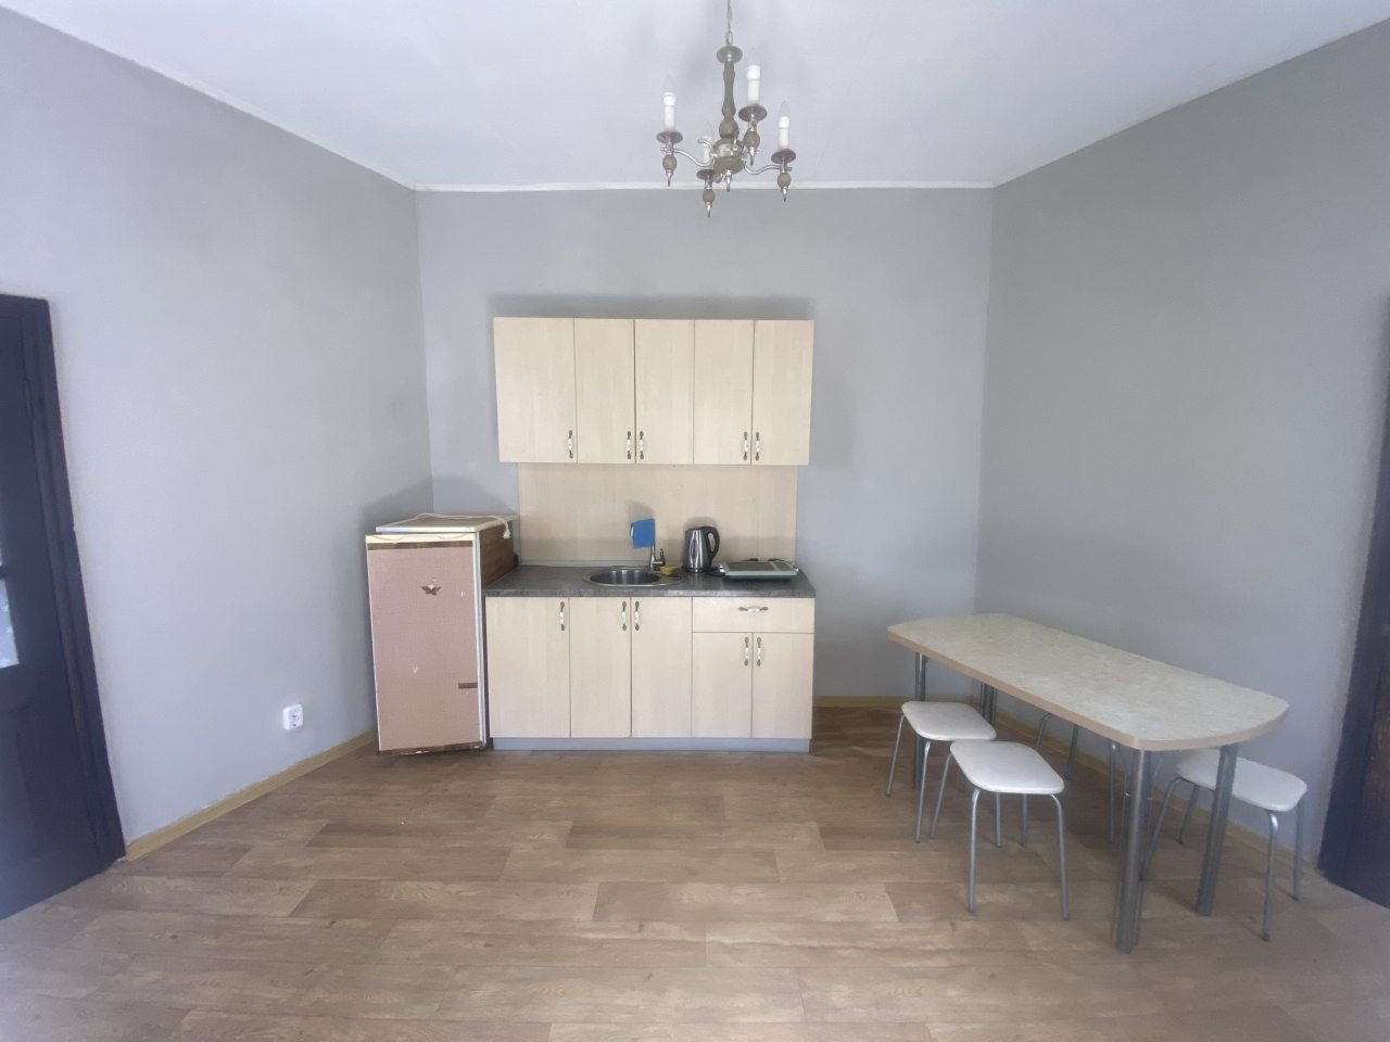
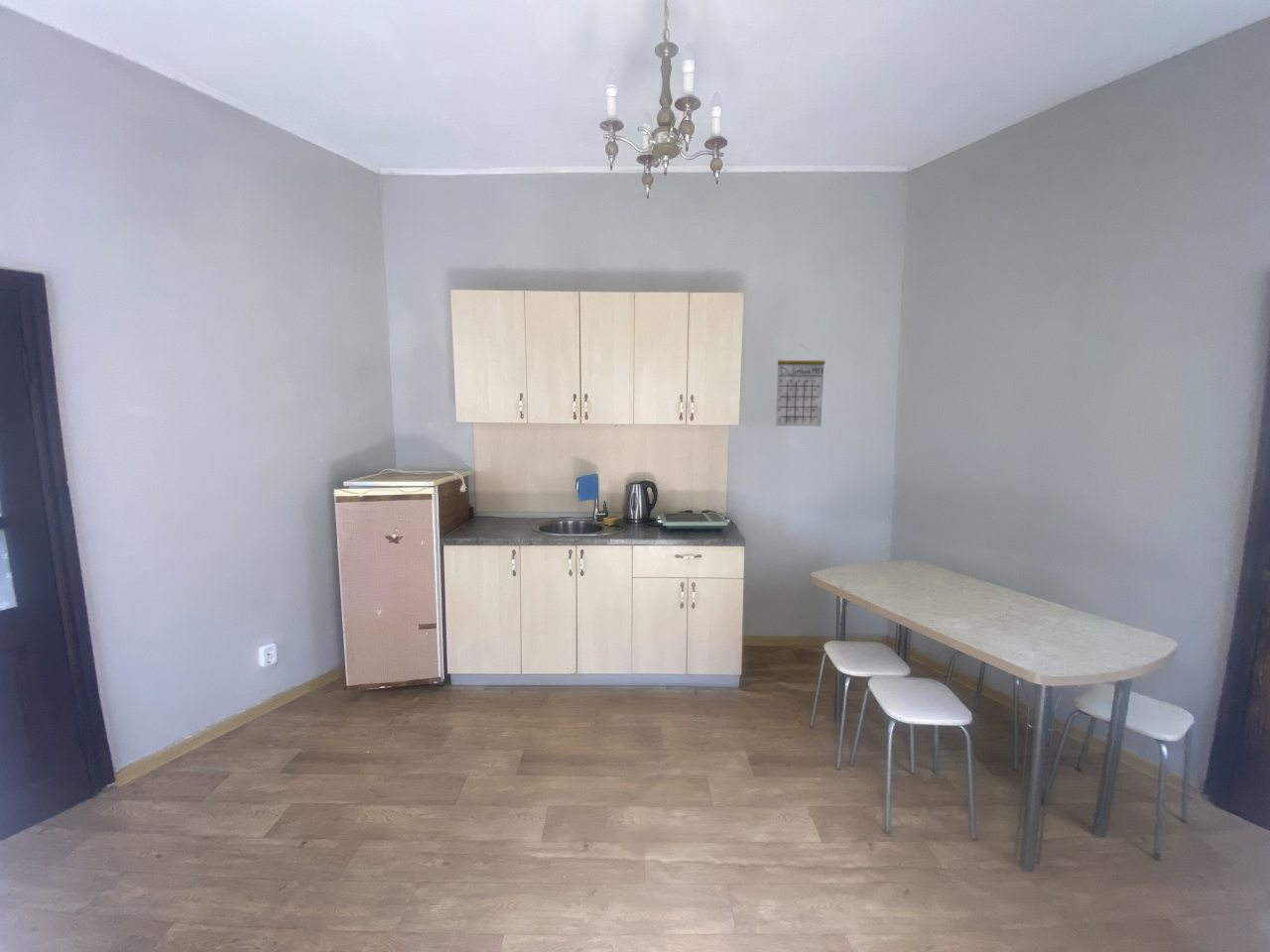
+ calendar (800, 385)
